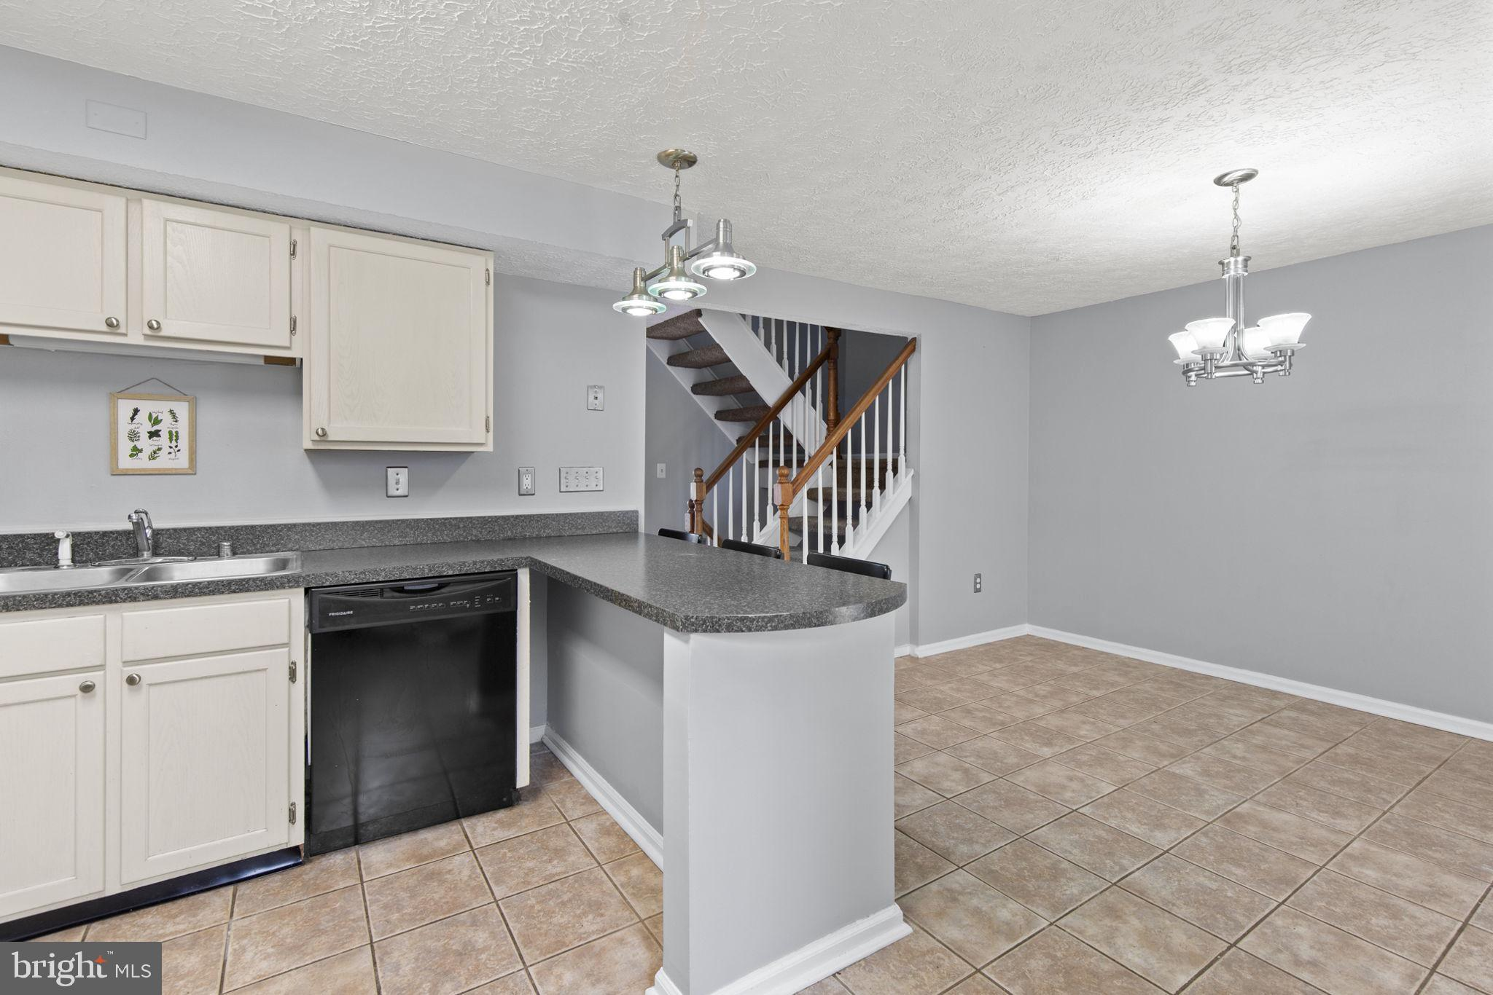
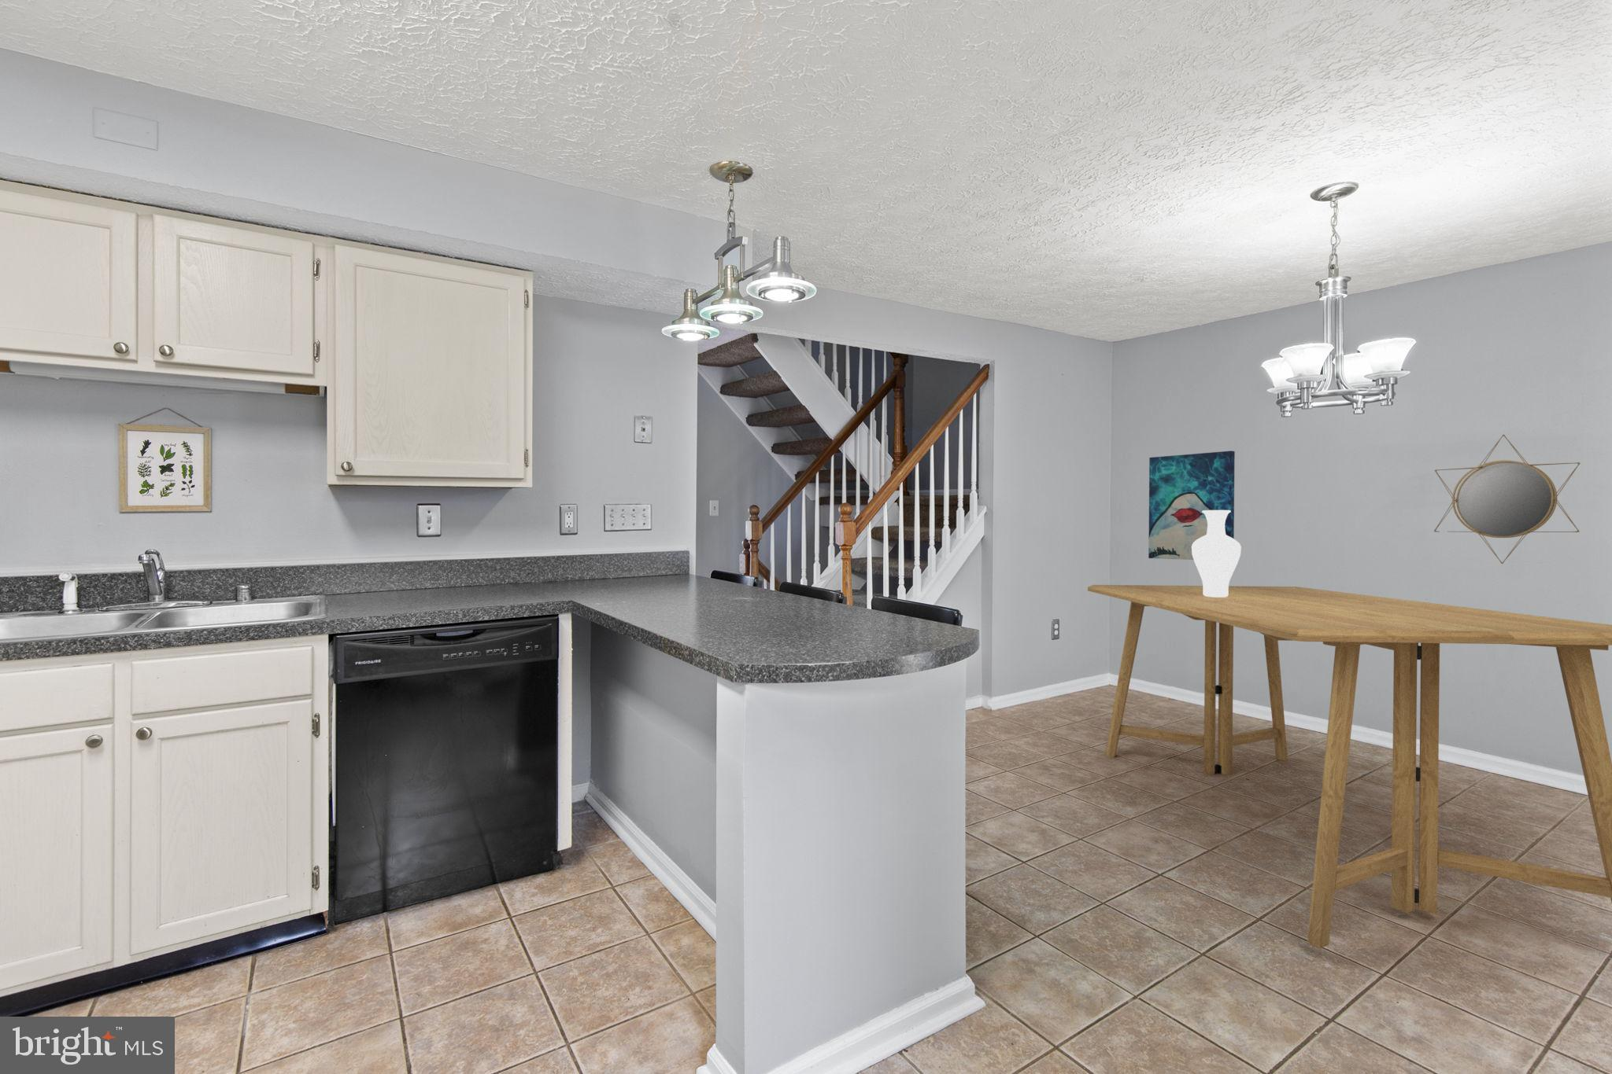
+ vase (1215, 553)
+ home mirror (1503, 499)
+ dining table (1283, 717)
+ wall art (1190, 506)
